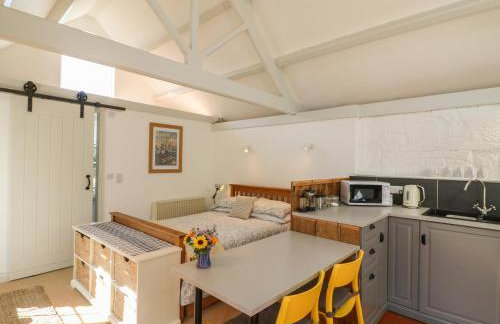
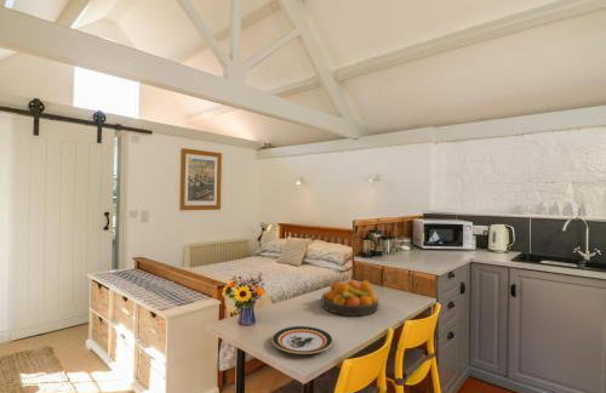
+ plate (302, 341)
+ fruit bowl (349, 292)
